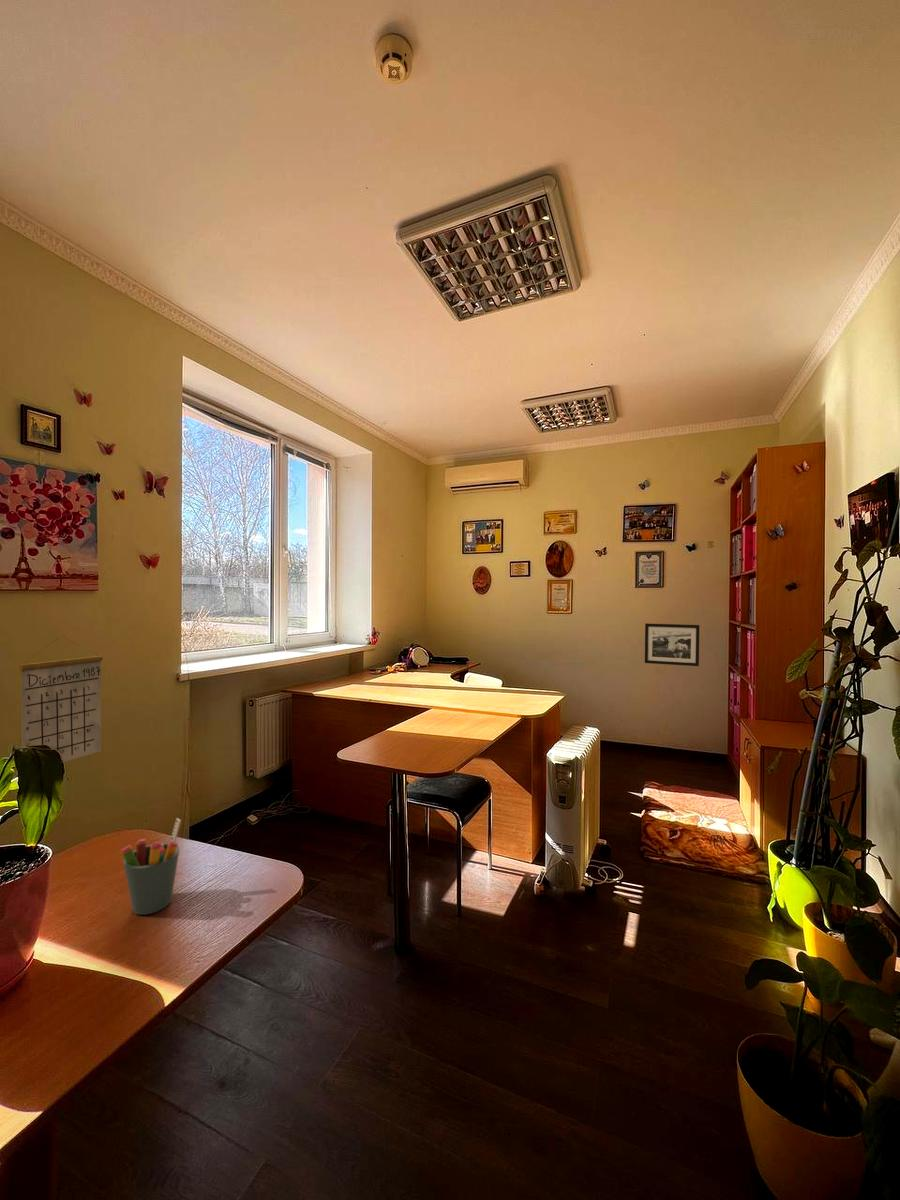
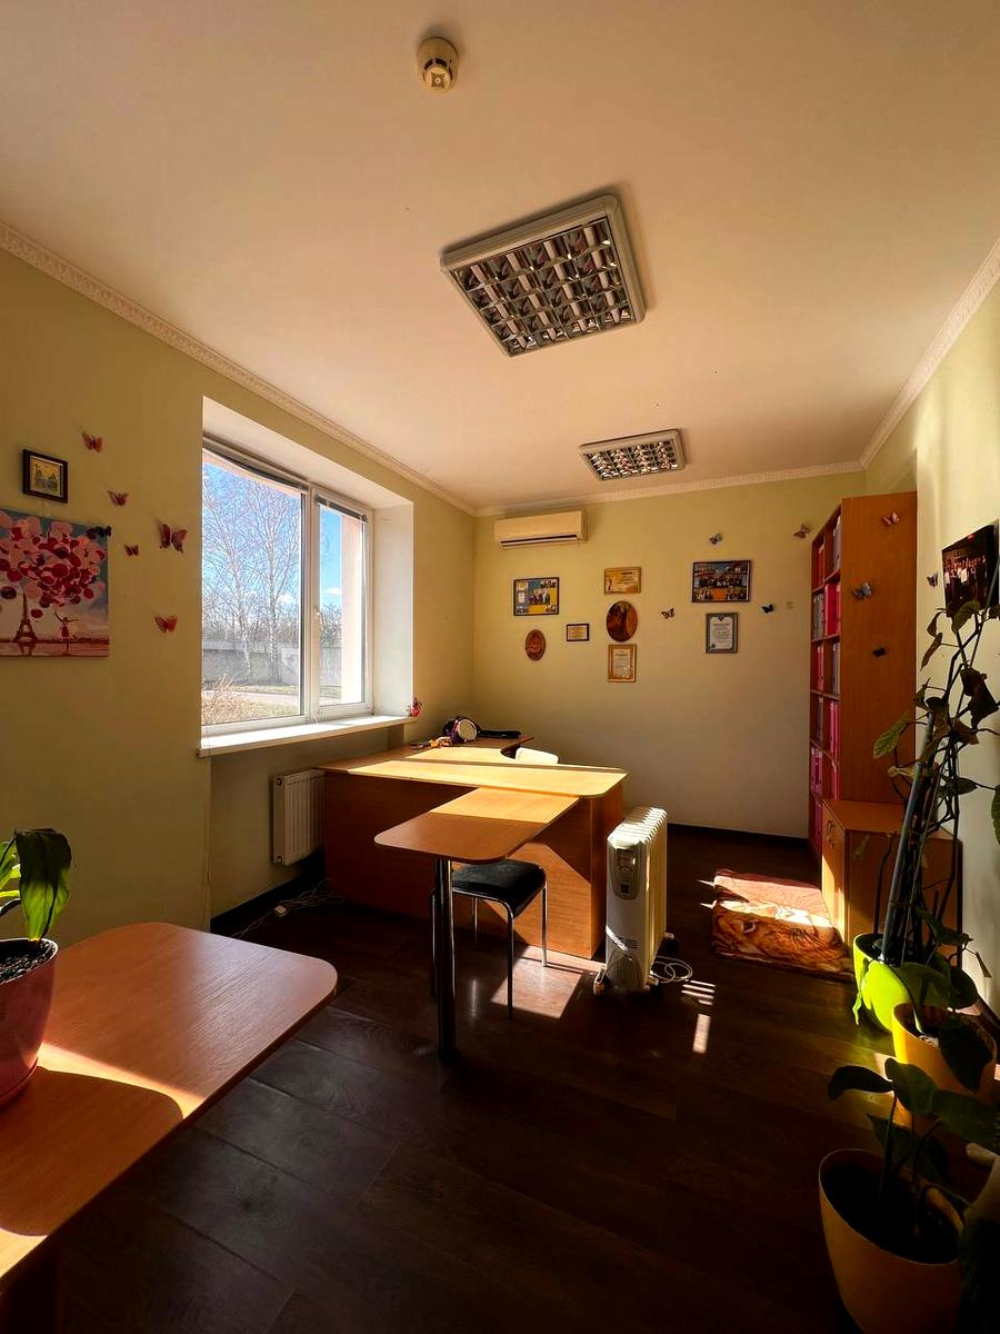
- picture frame (671, 644)
- pen holder (152, 866)
- calendar (63, 698)
